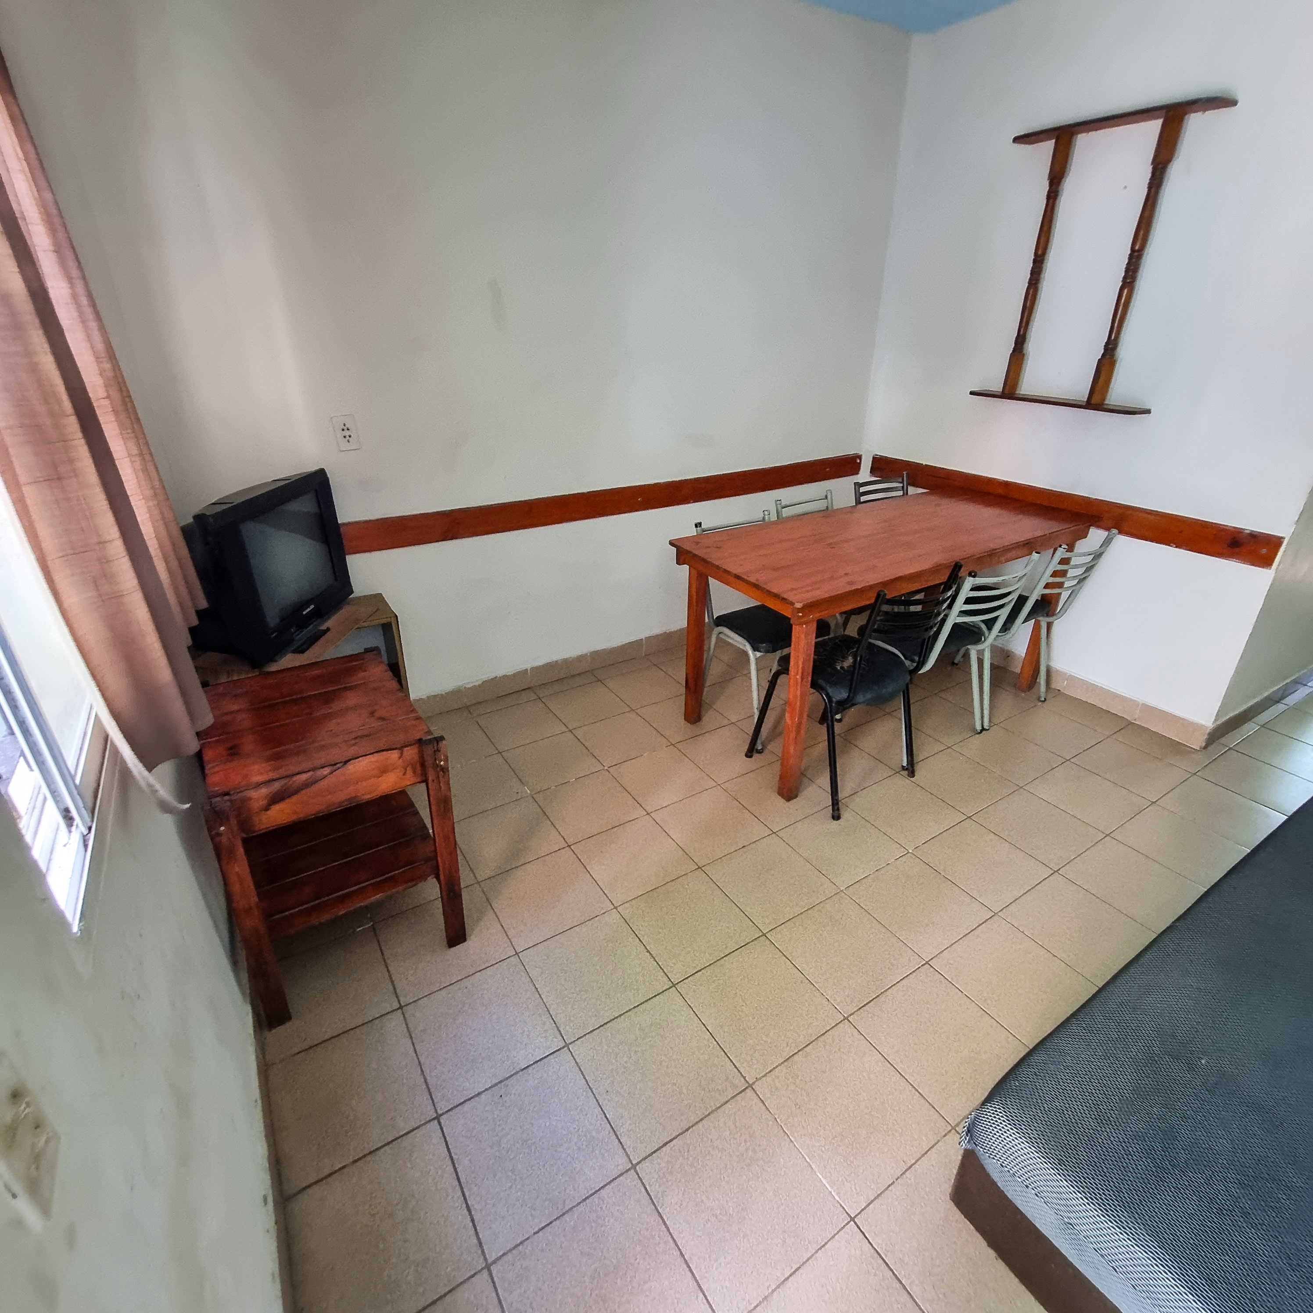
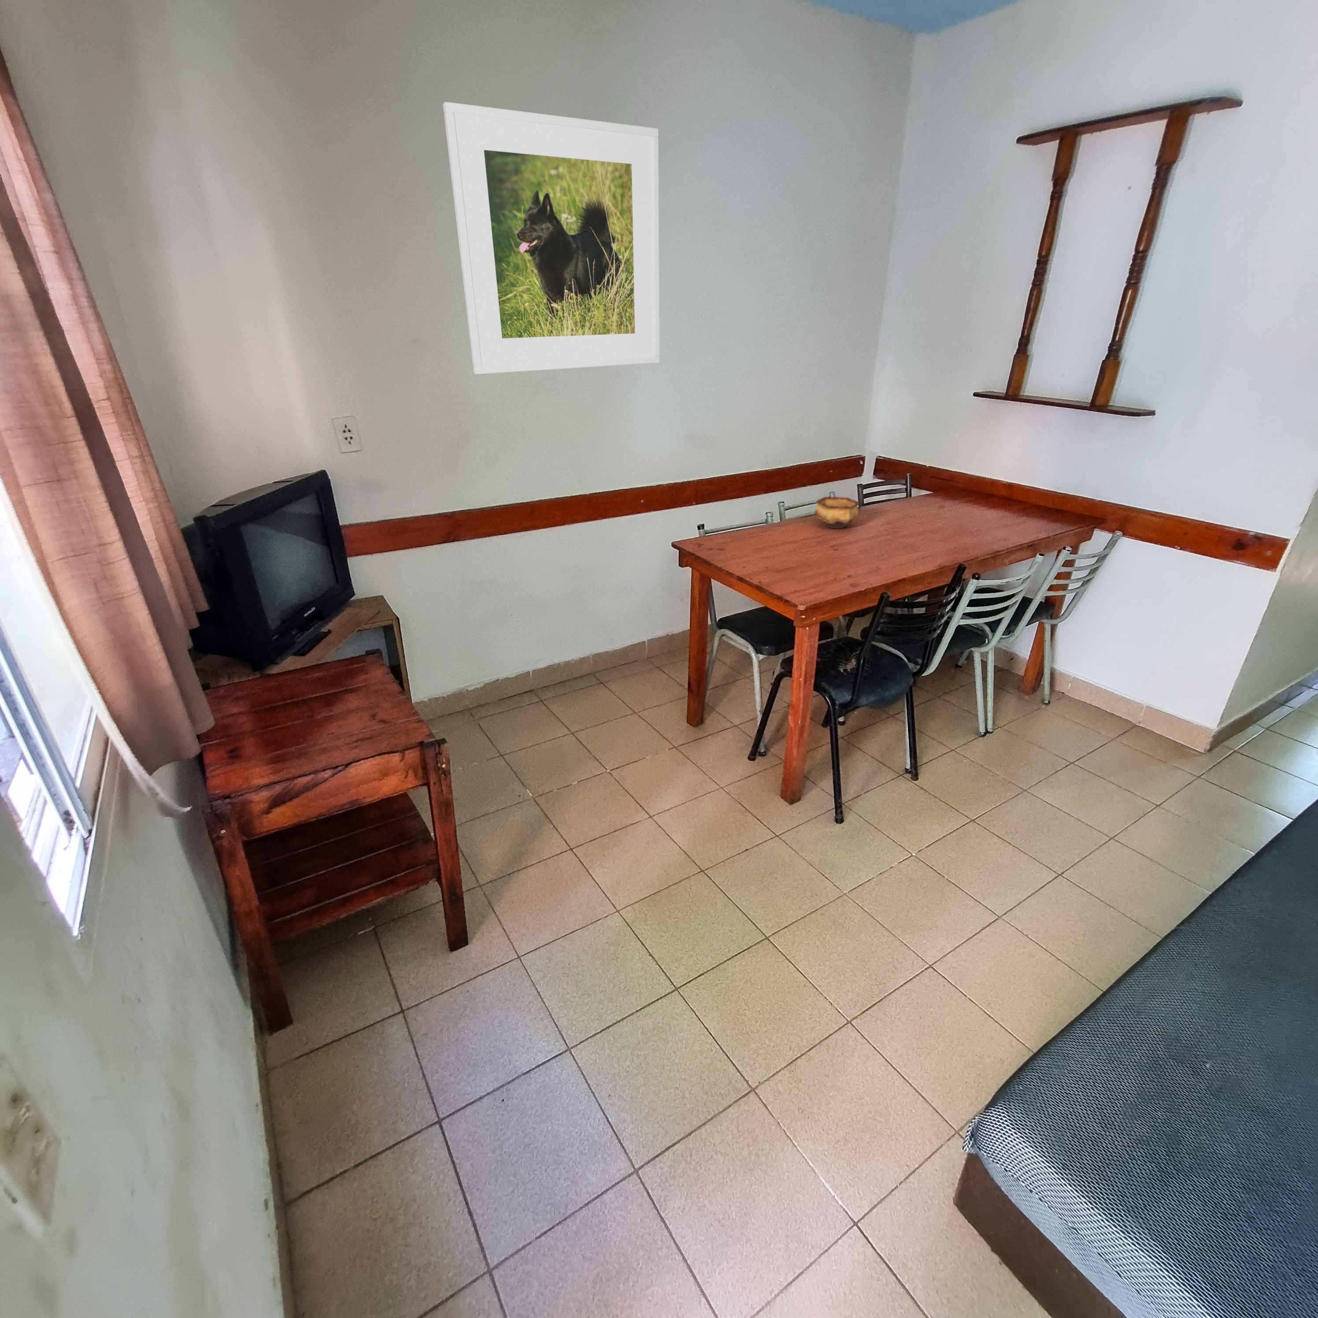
+ bowl (836, 514)
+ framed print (566, 251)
